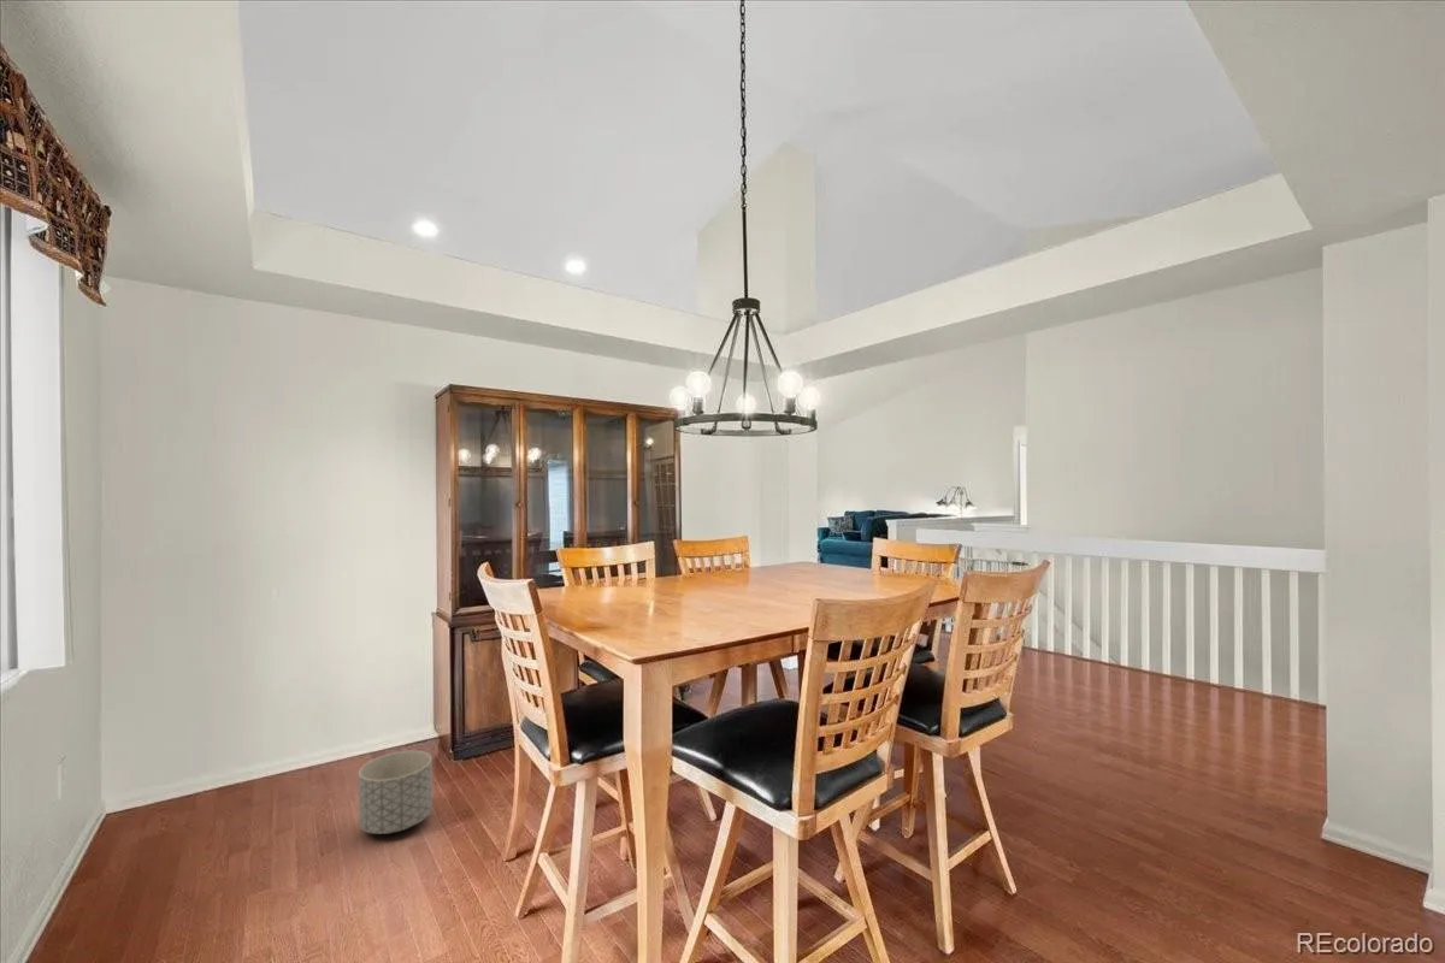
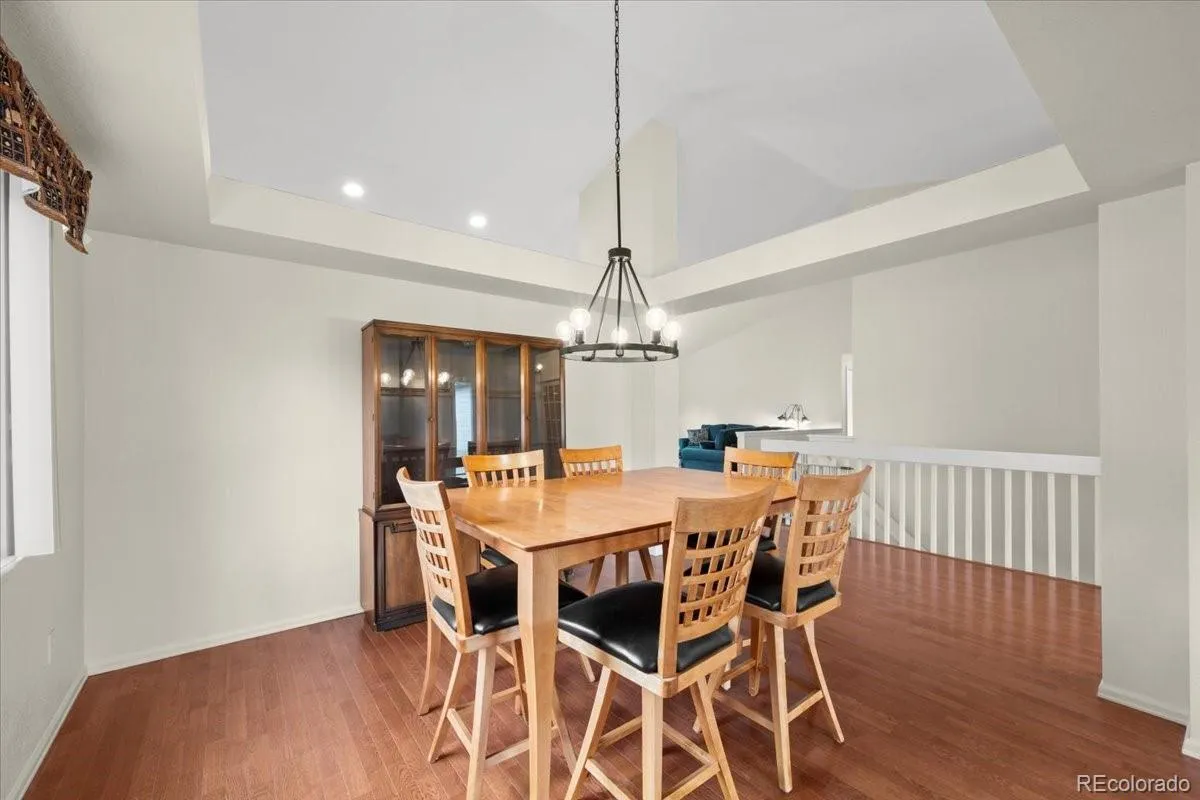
- planter (396, 794)
